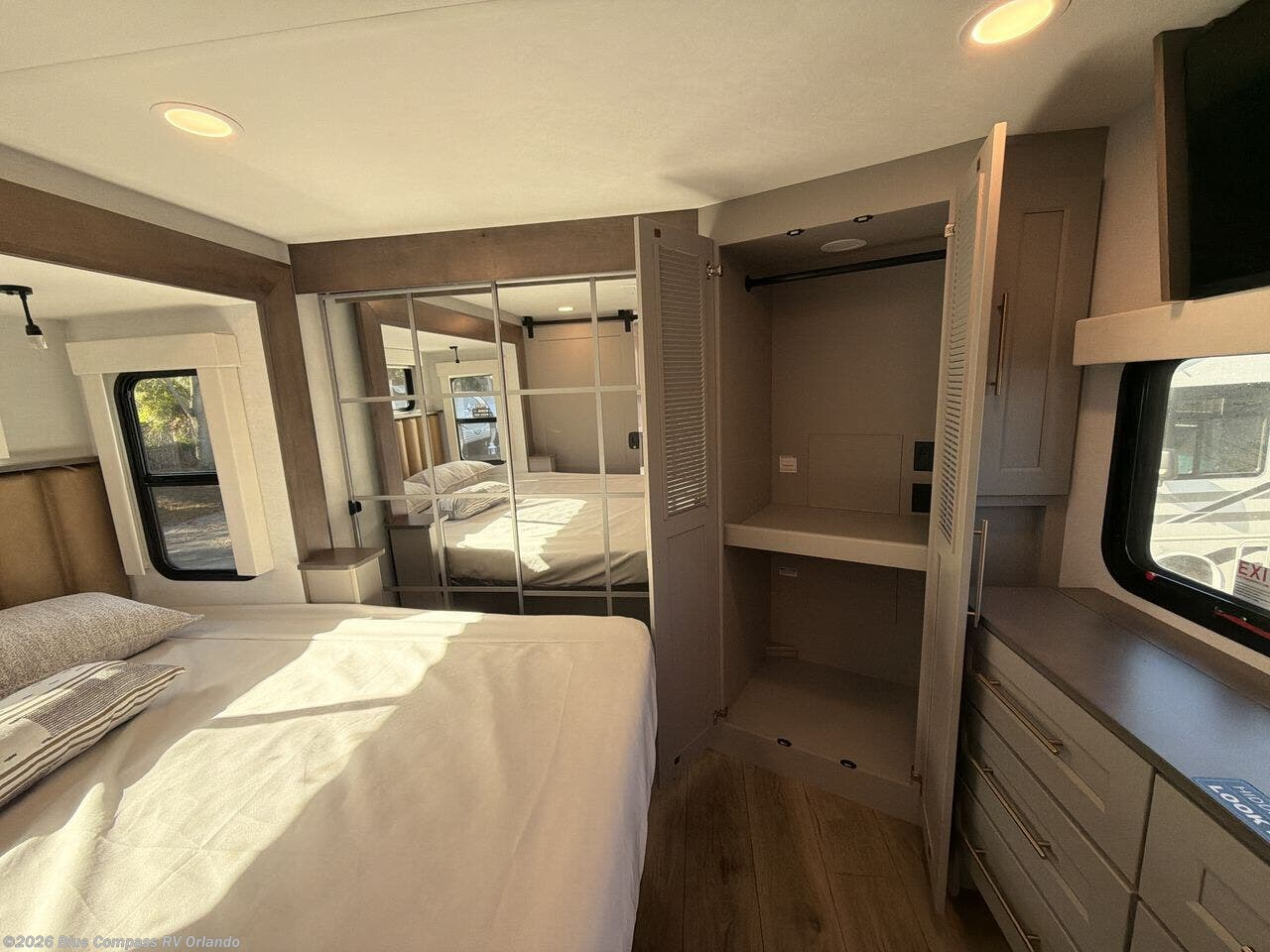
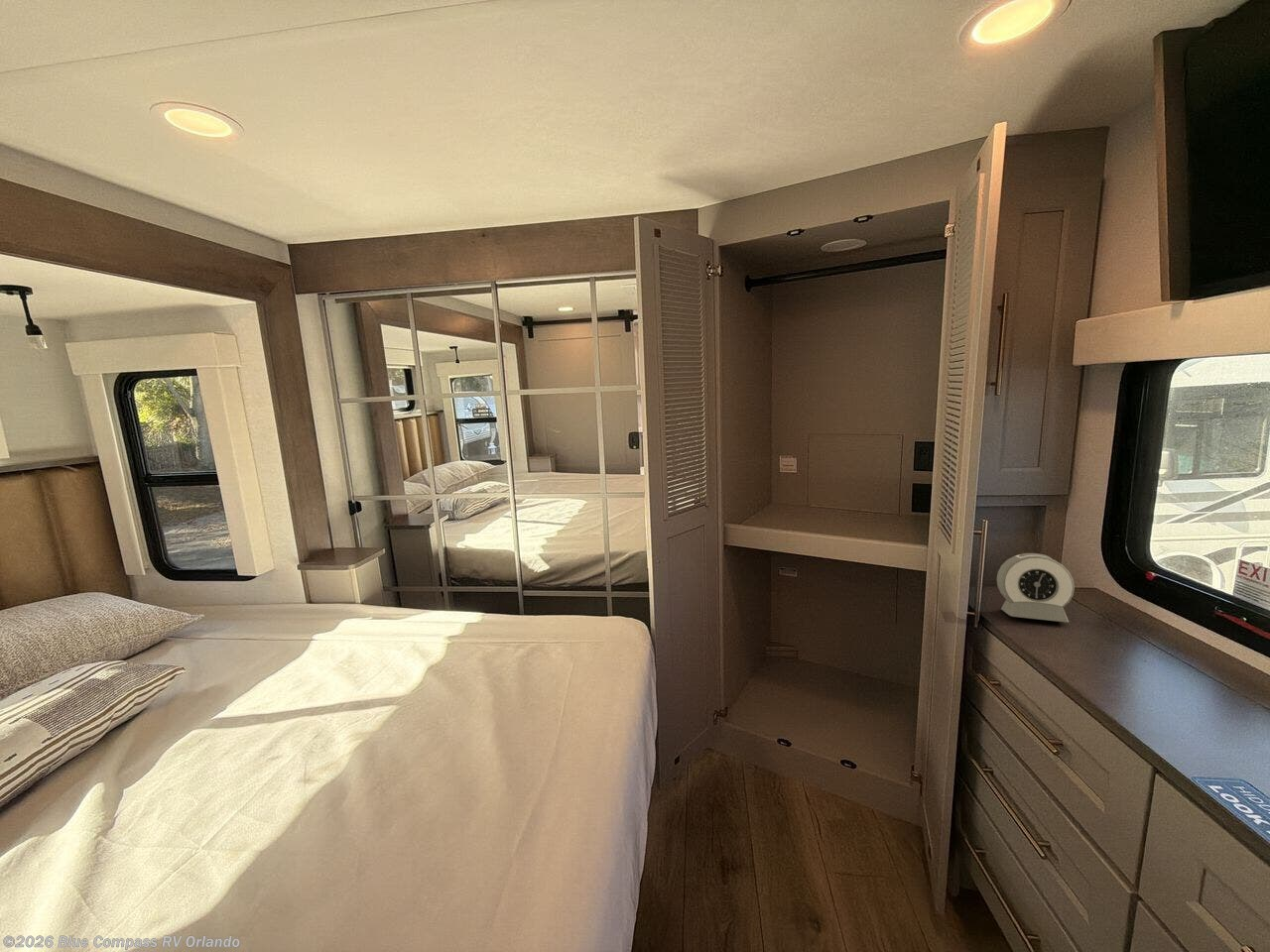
+ alarm clock (1035, 586)
